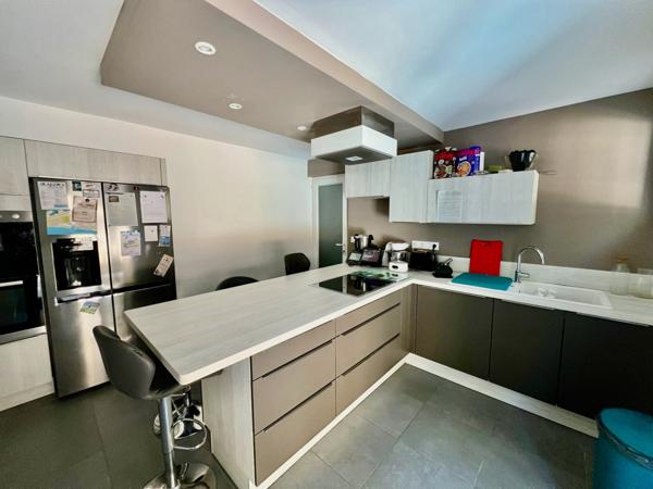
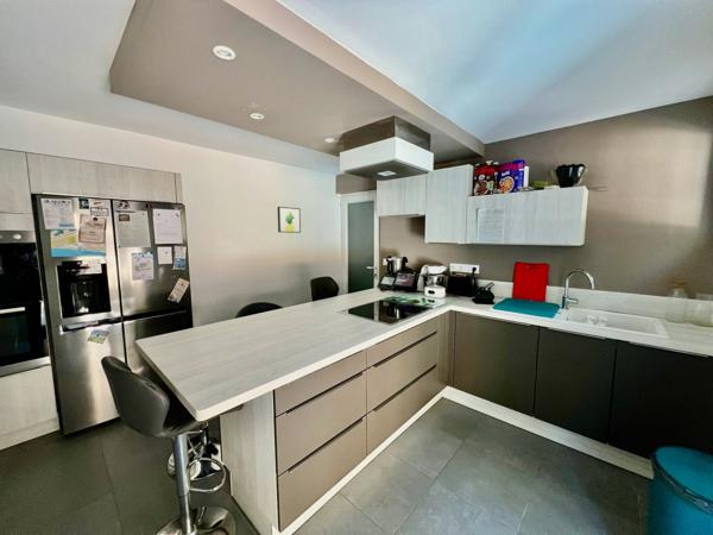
+ wall art (289, 220)
